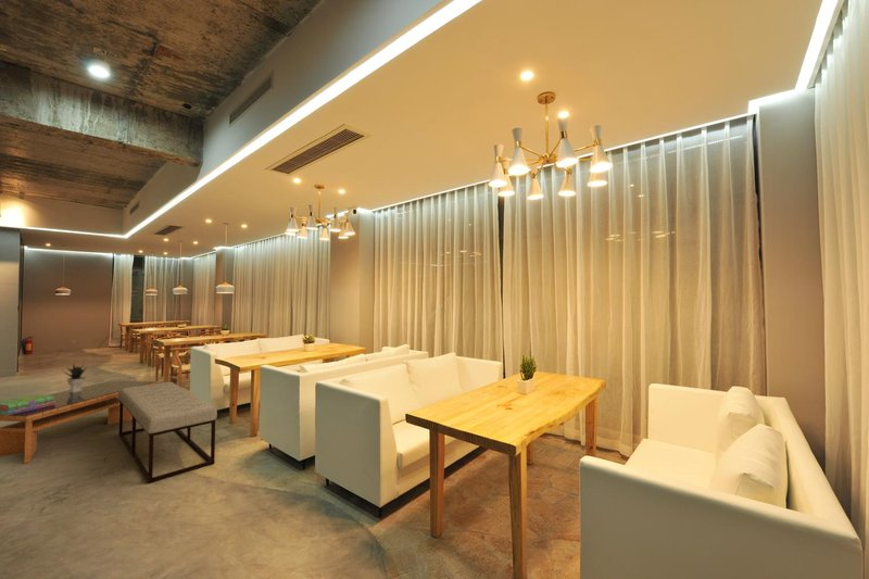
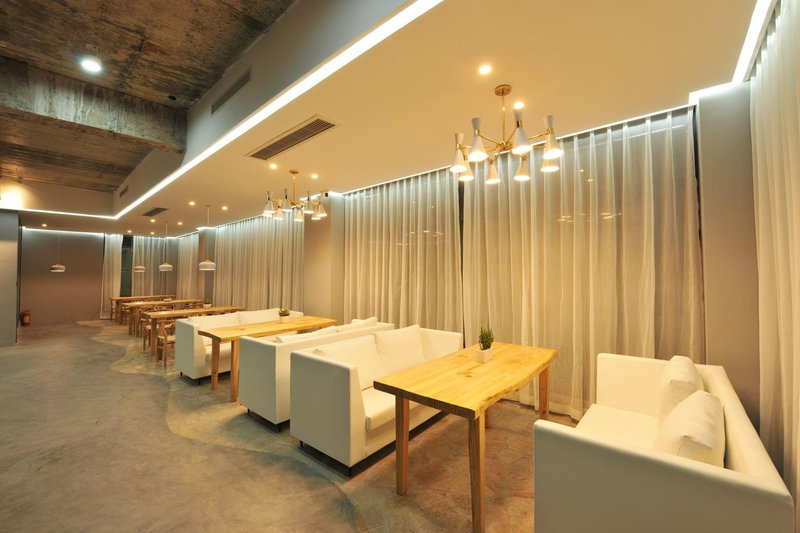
- coffee table (76, 415)
- bench (162, 421)
- stack of books (23, 404)
- potted plant (75, 376)
